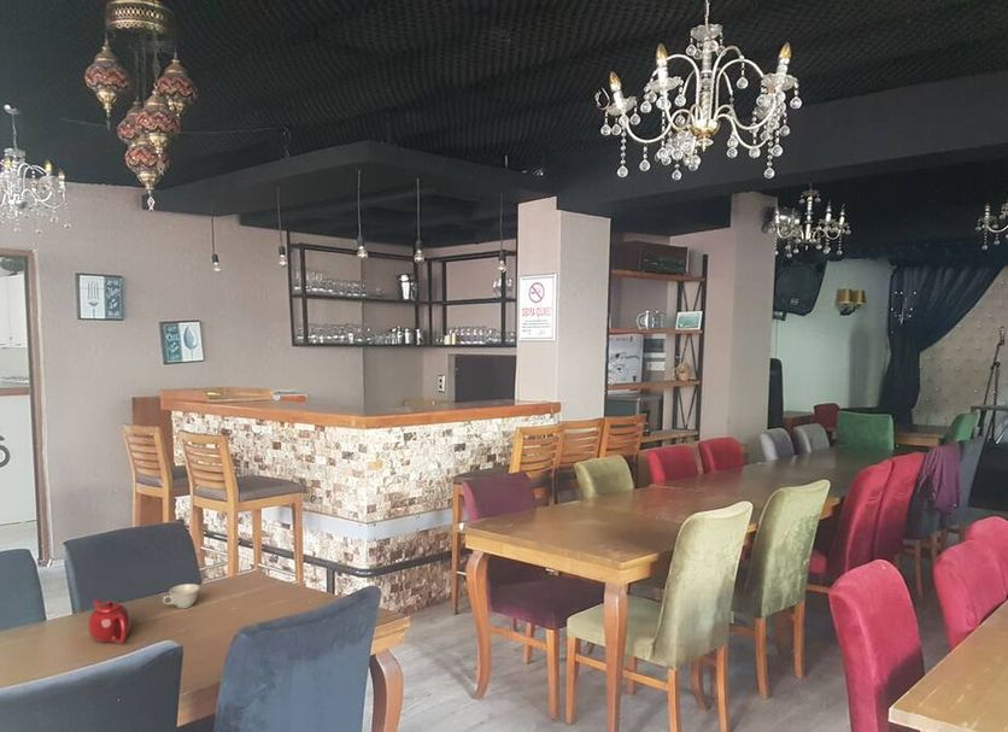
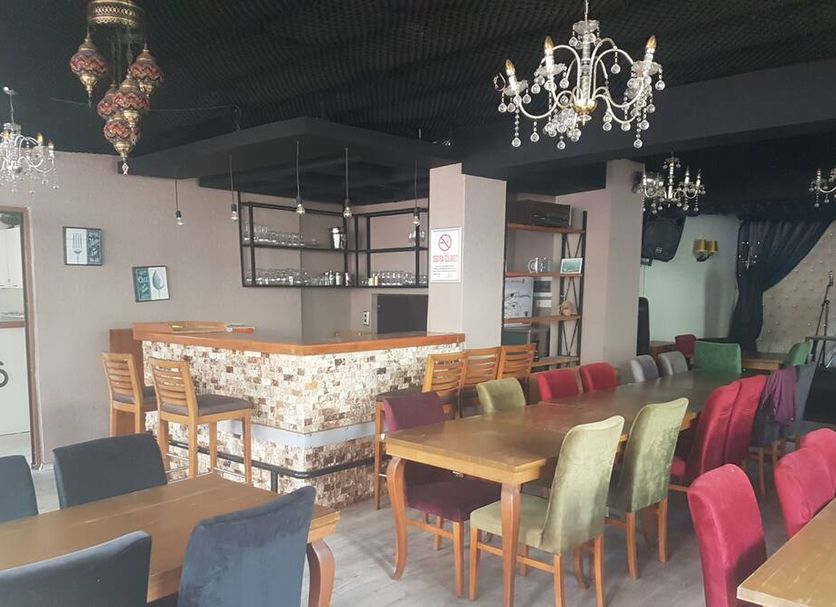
- teapot (110, 619)
- teacup (181, 598)
